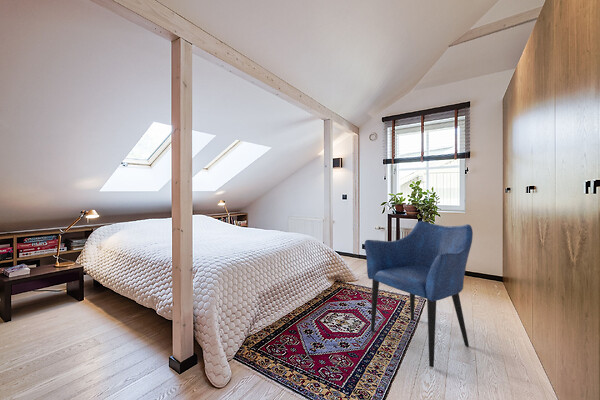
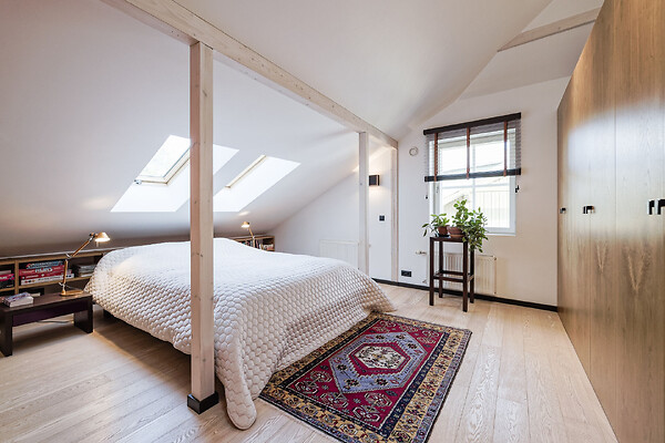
- armchair (423, 280)
